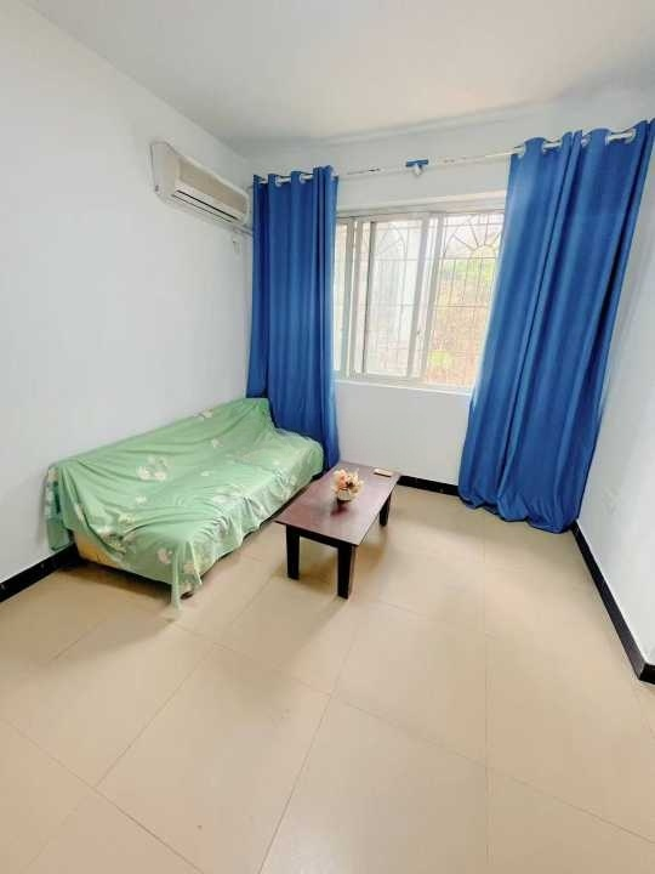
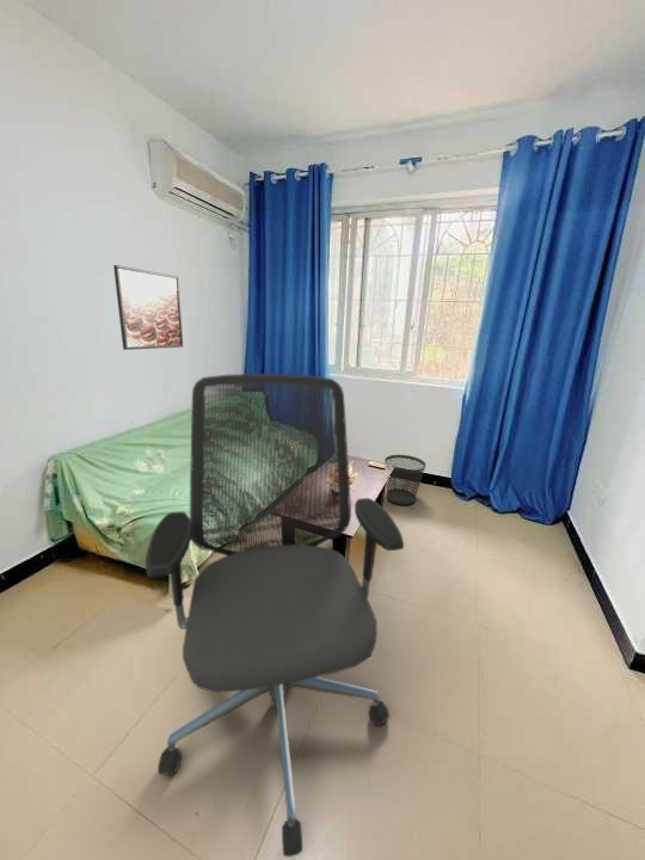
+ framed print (152, 311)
+ office chair (281, 578)
+ wastebasket (403, 479)
